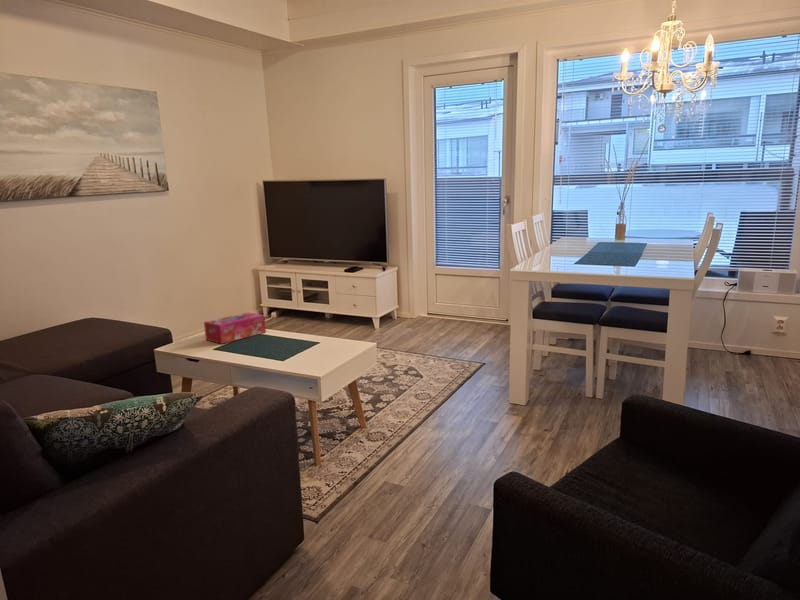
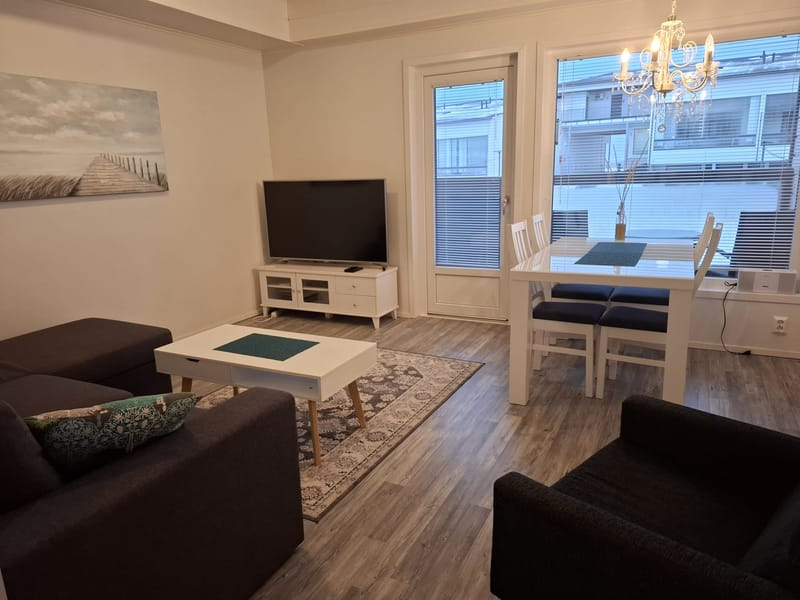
- tissue box (235, 327)
